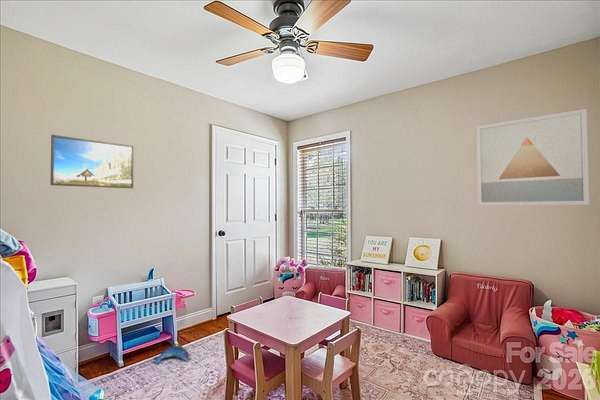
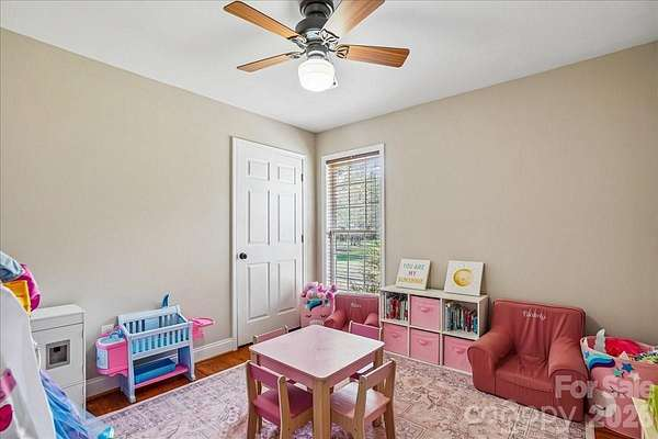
- wall art (527, 161)
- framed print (95, 163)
- plush toy (173, 353)
